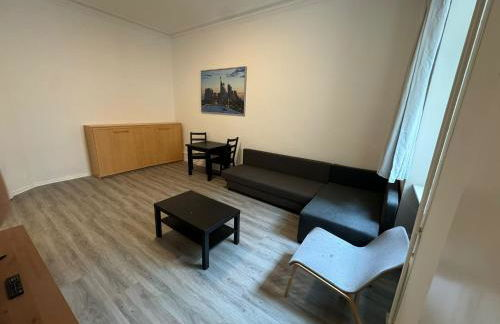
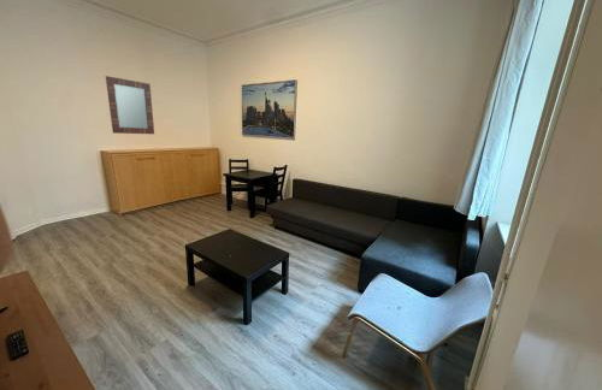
+ home mirror (131, 107)
